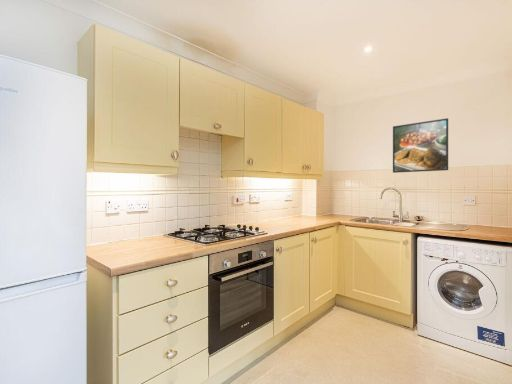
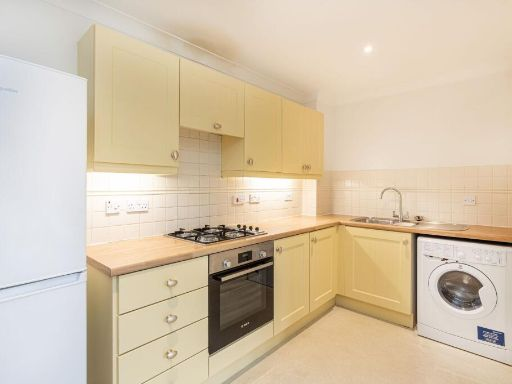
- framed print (419, 147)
